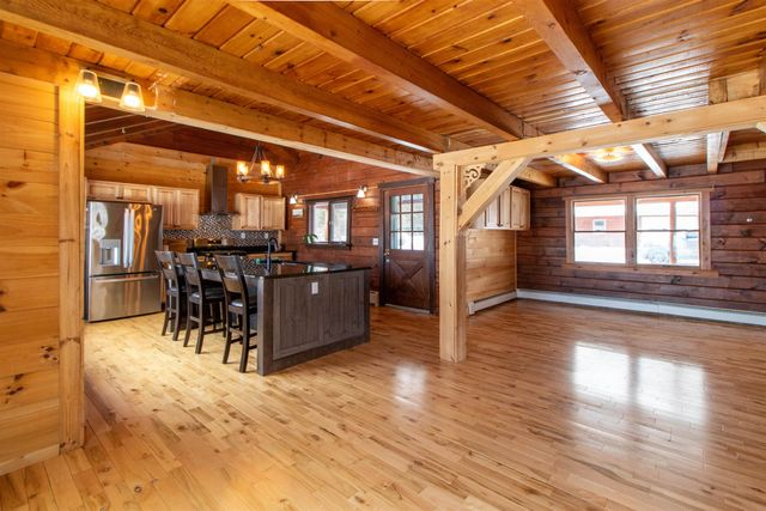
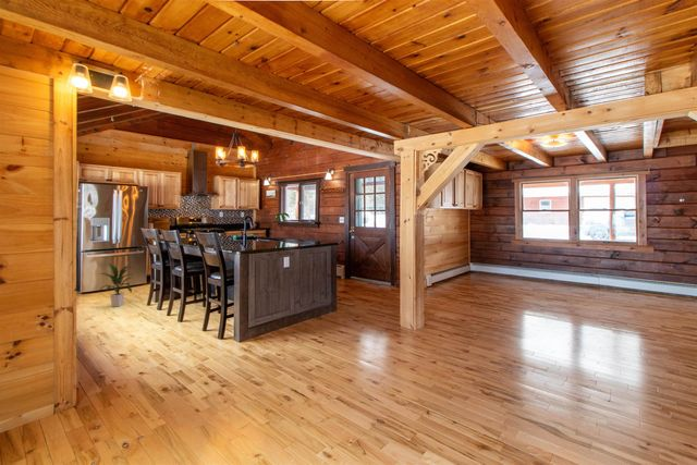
+ indoor plant (119, 283)
